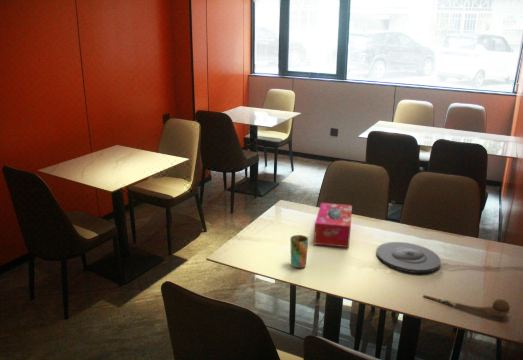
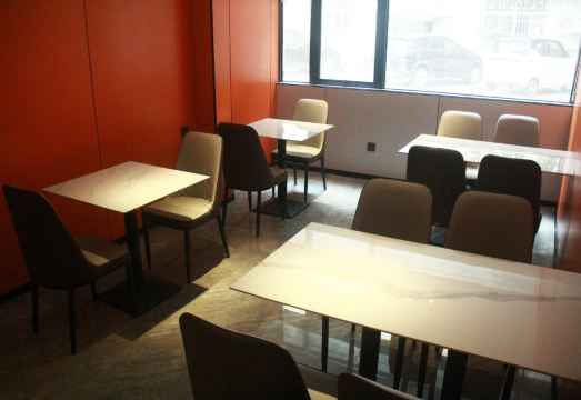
- plate (407, 254)
- spoon (463, 304)
- tissue box (334, 223)
- cup (298, 252)
